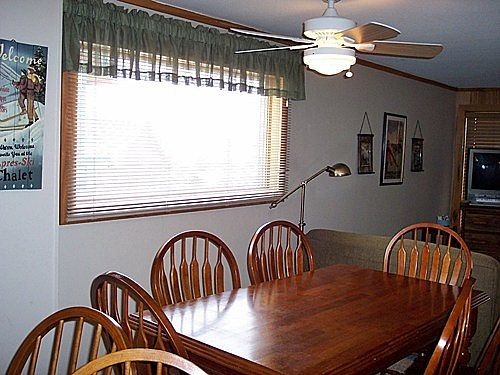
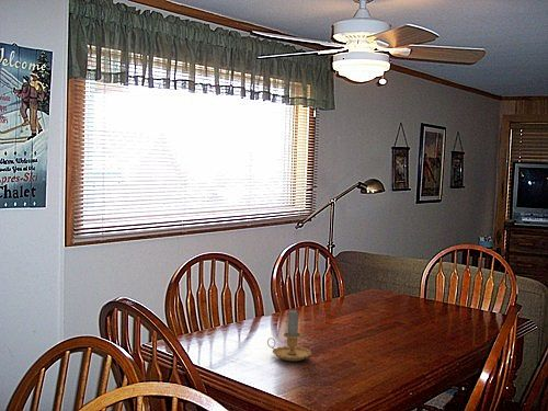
+ candle (288, 332)
